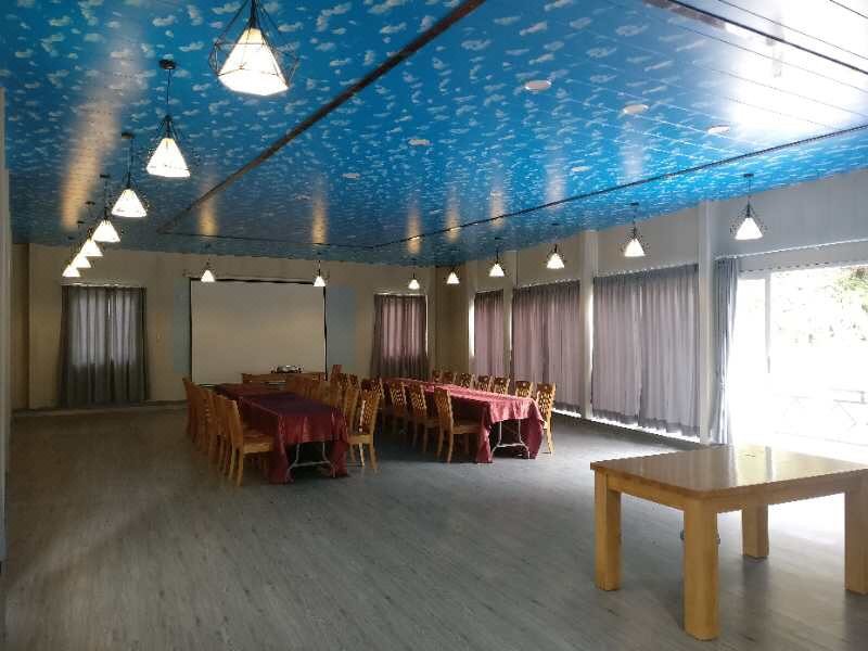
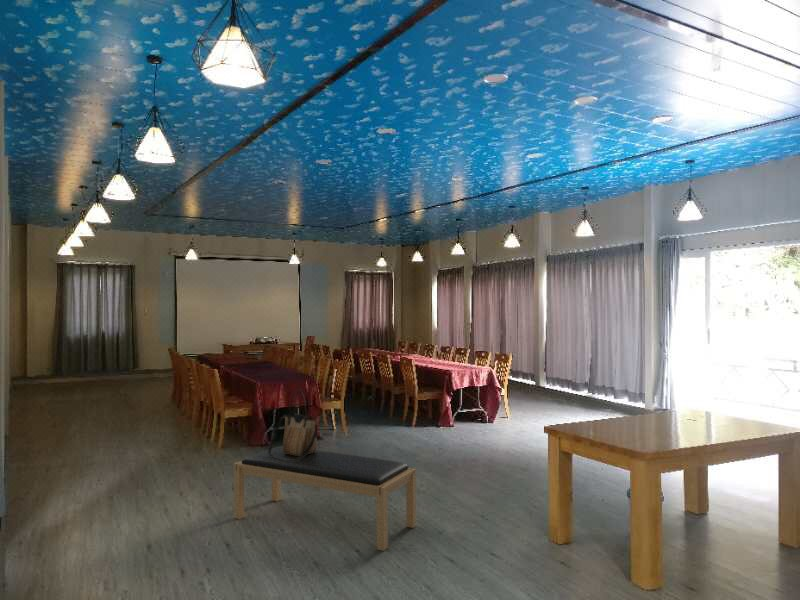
+ bench (323, 487)
+ tote bag (292, 422)
